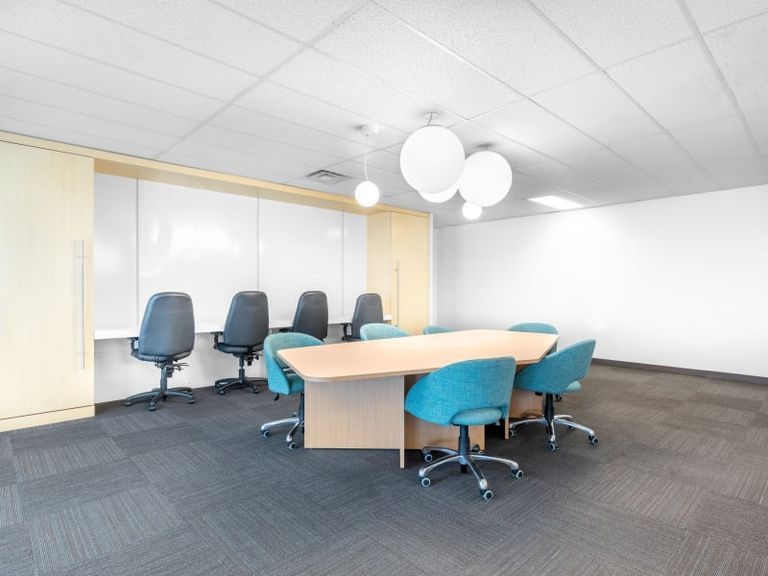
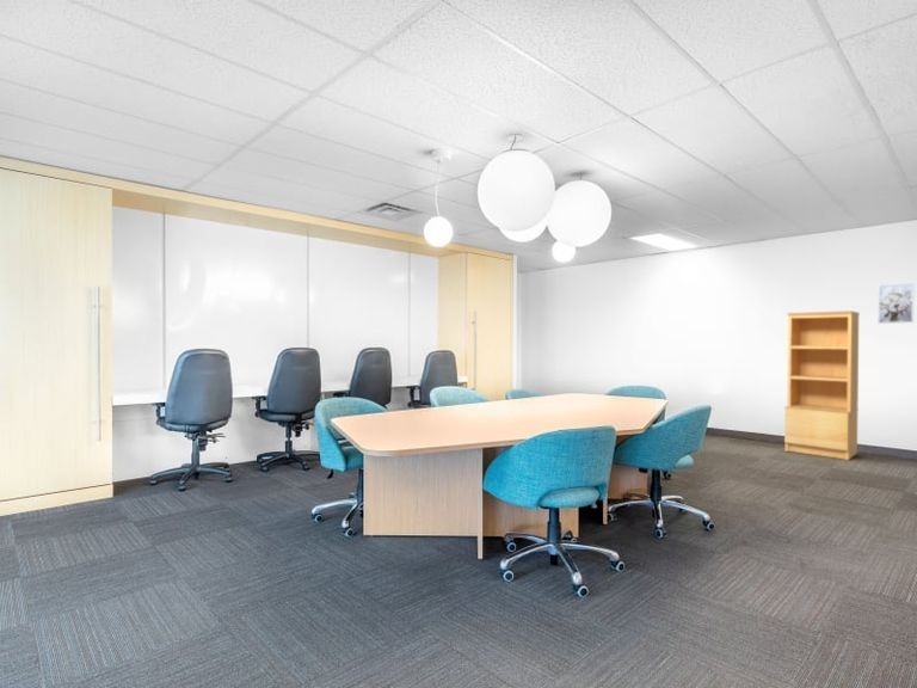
+ bookcase (820, 382)
+ wall art (896, 303)
